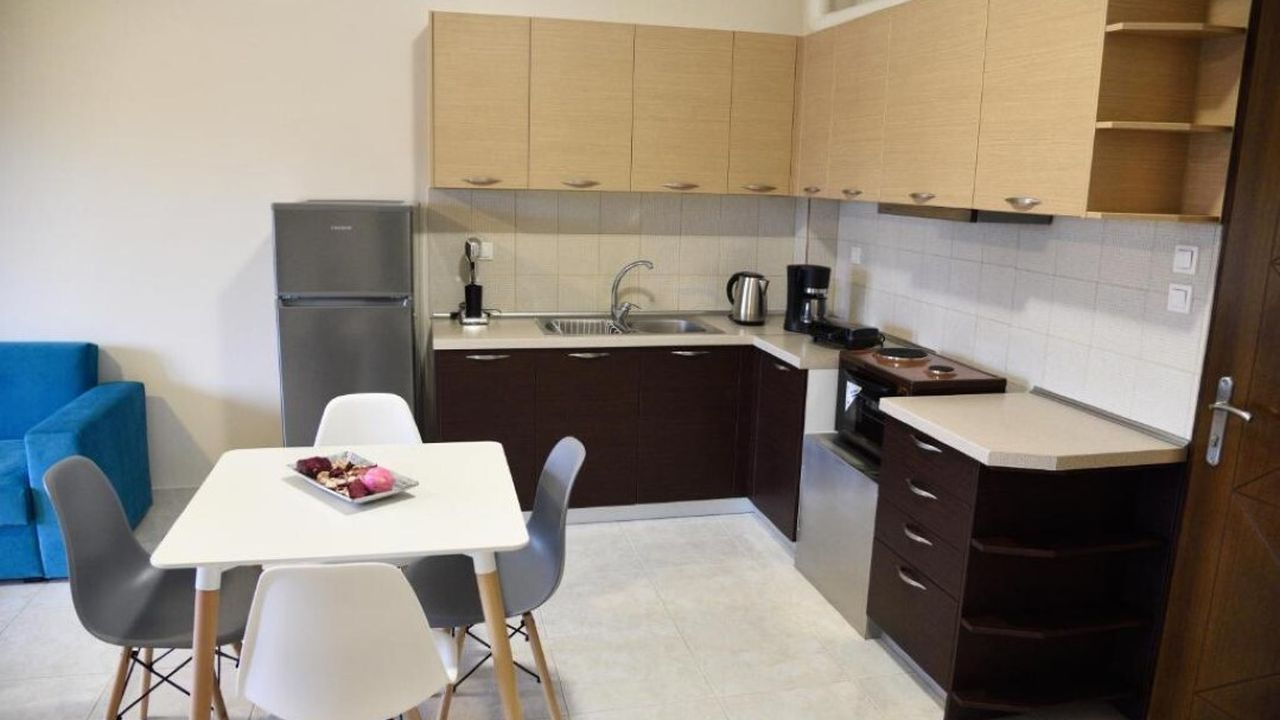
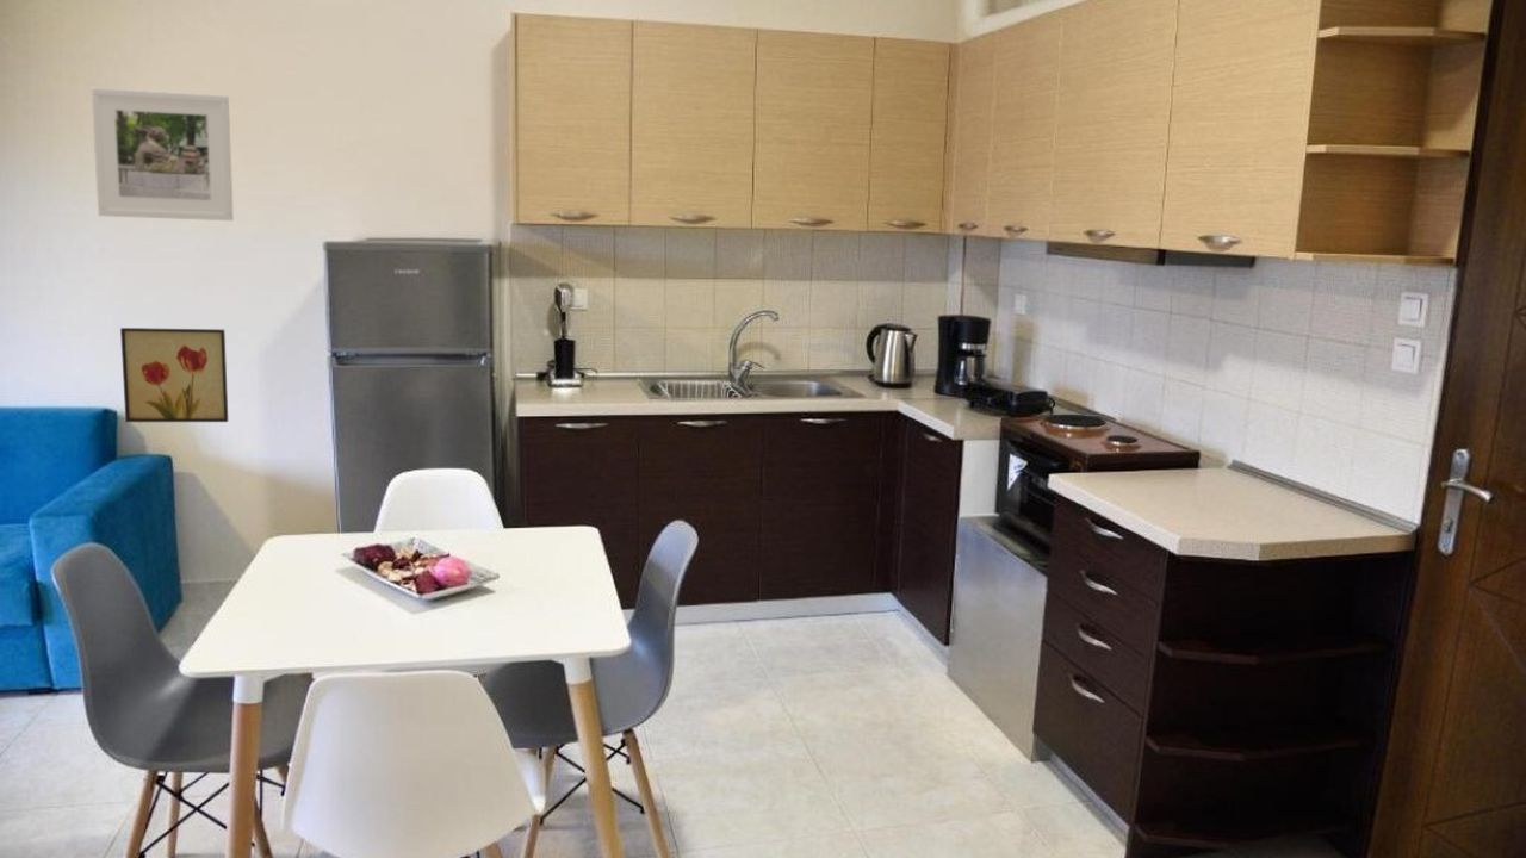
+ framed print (163, 155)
+ wall art (175, 375)
